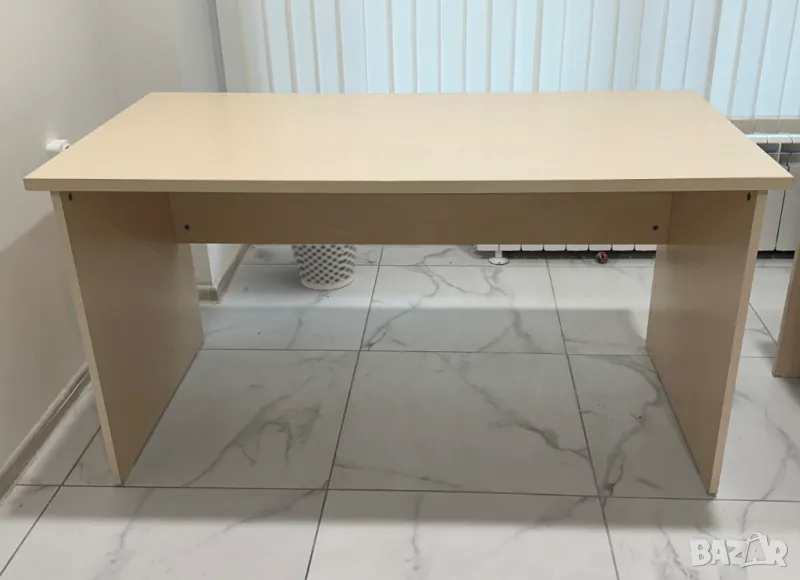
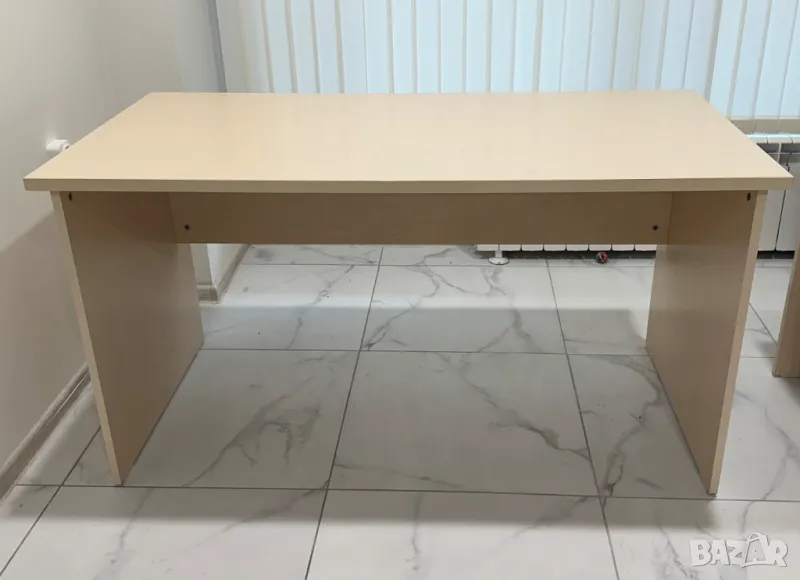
- wastebasket (324, 245)
